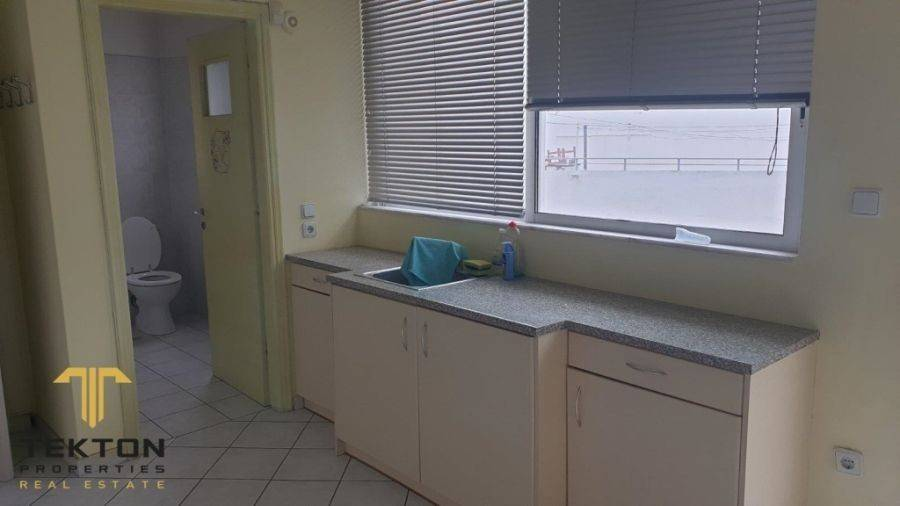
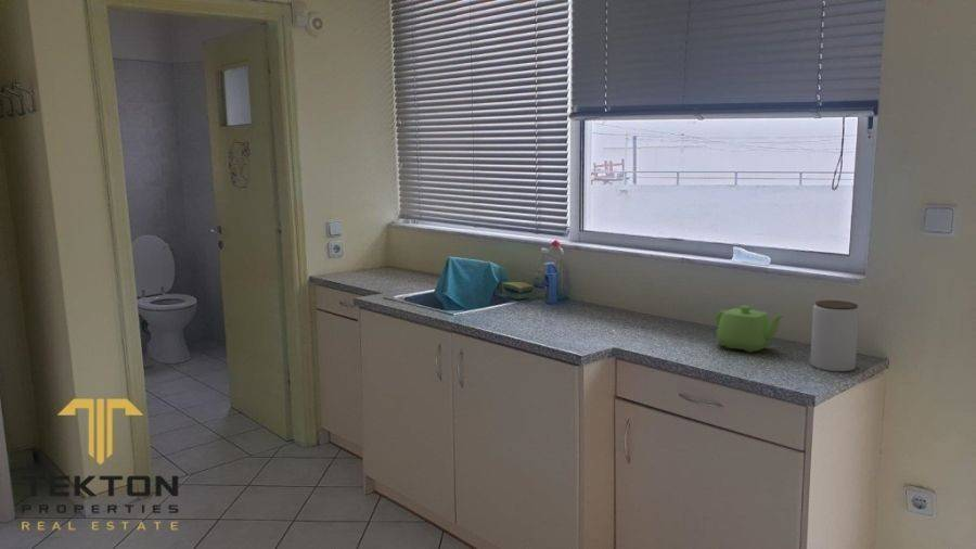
+ teapot (749, 328)
+ jar (834, 334)
